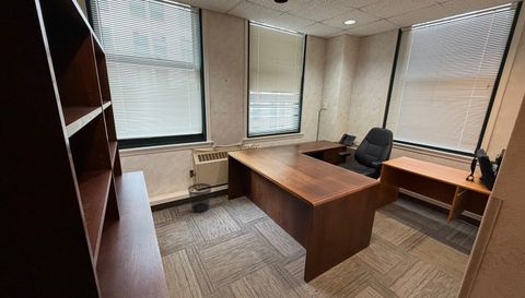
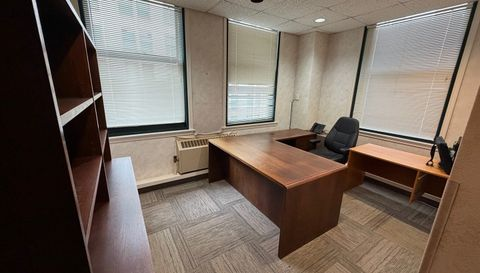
- wastebasket (200, 198)
